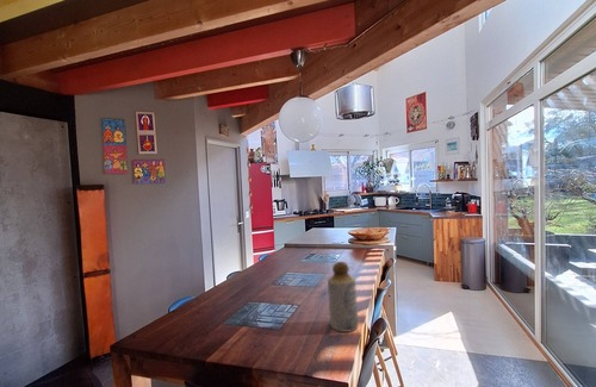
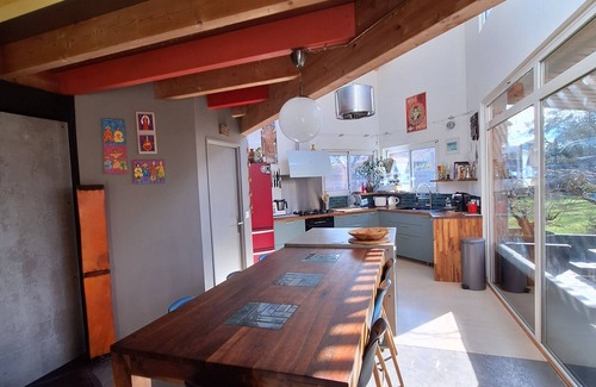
- bottle (342, 294)
